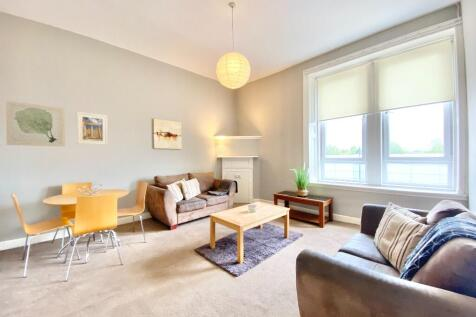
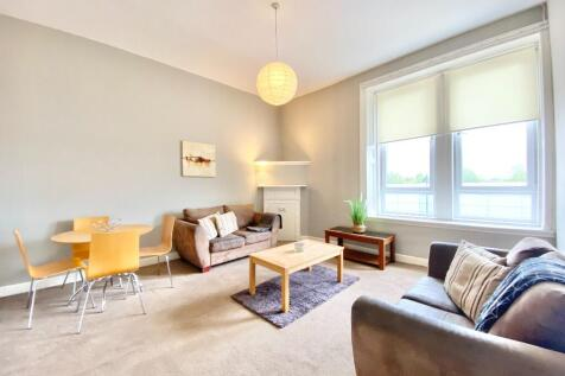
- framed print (92, 129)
- wall art (37, 125)
